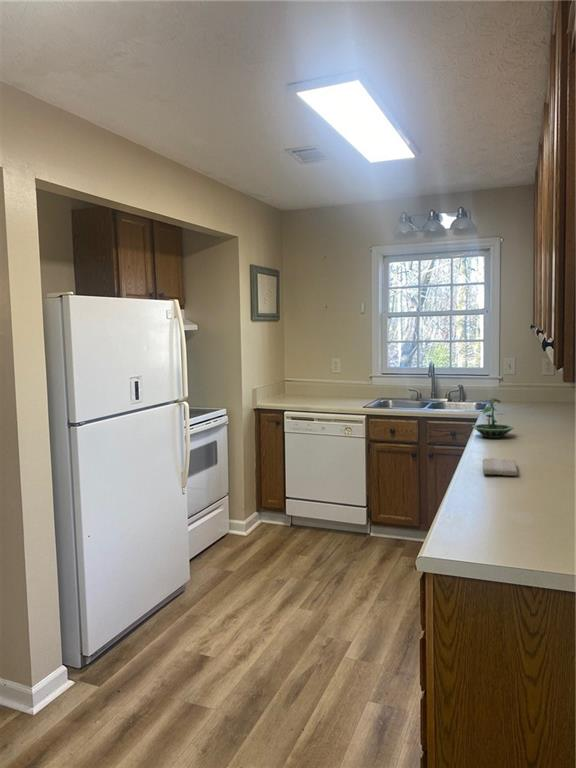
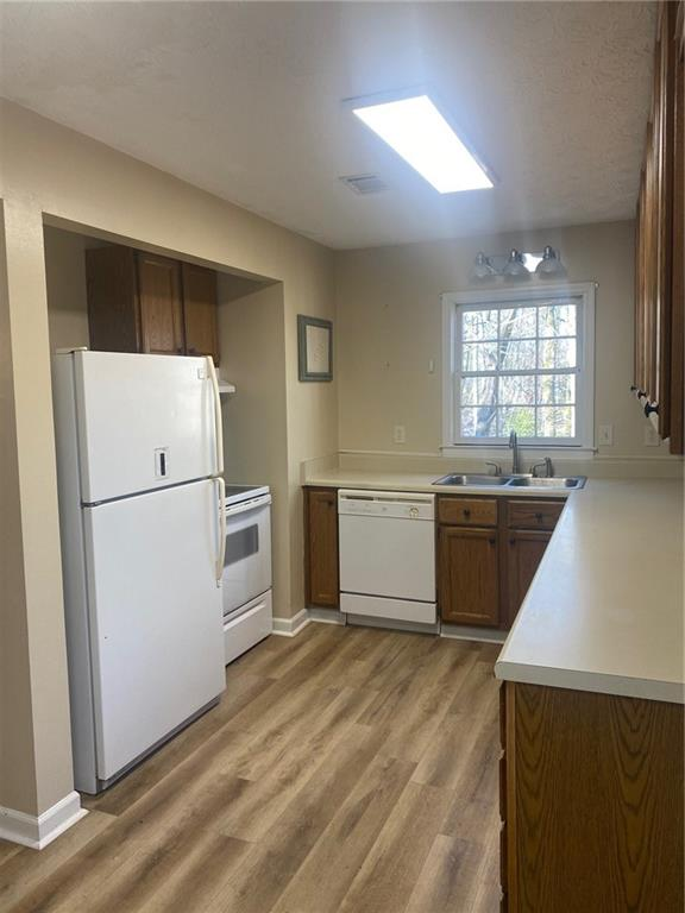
- terrarium (492, 405)
- washcloth (499, 466)
